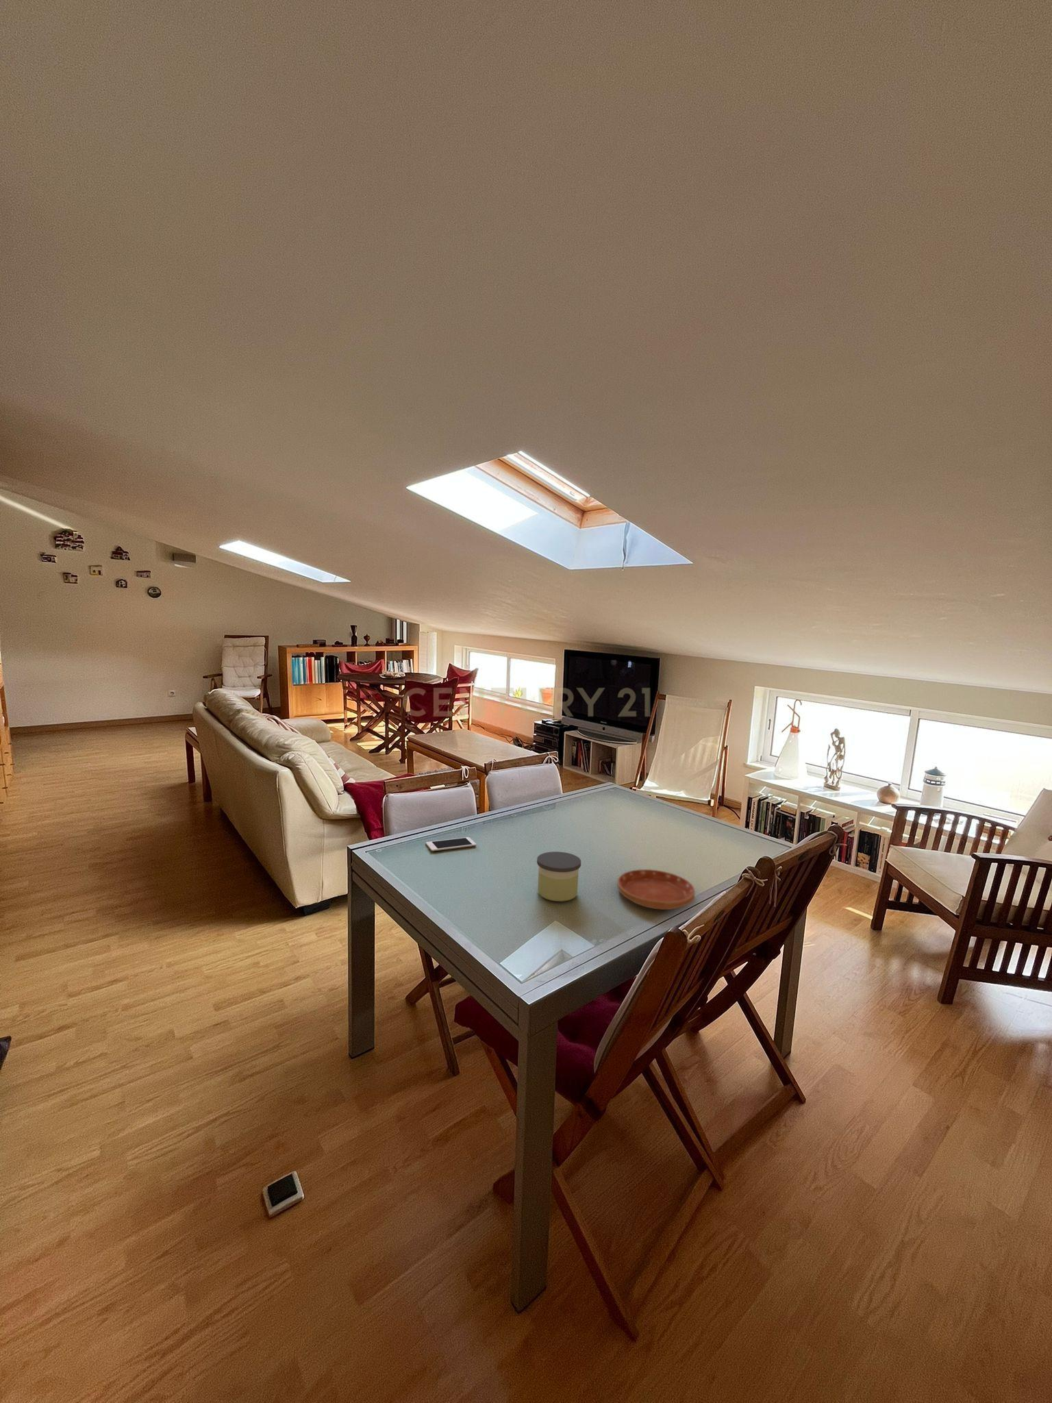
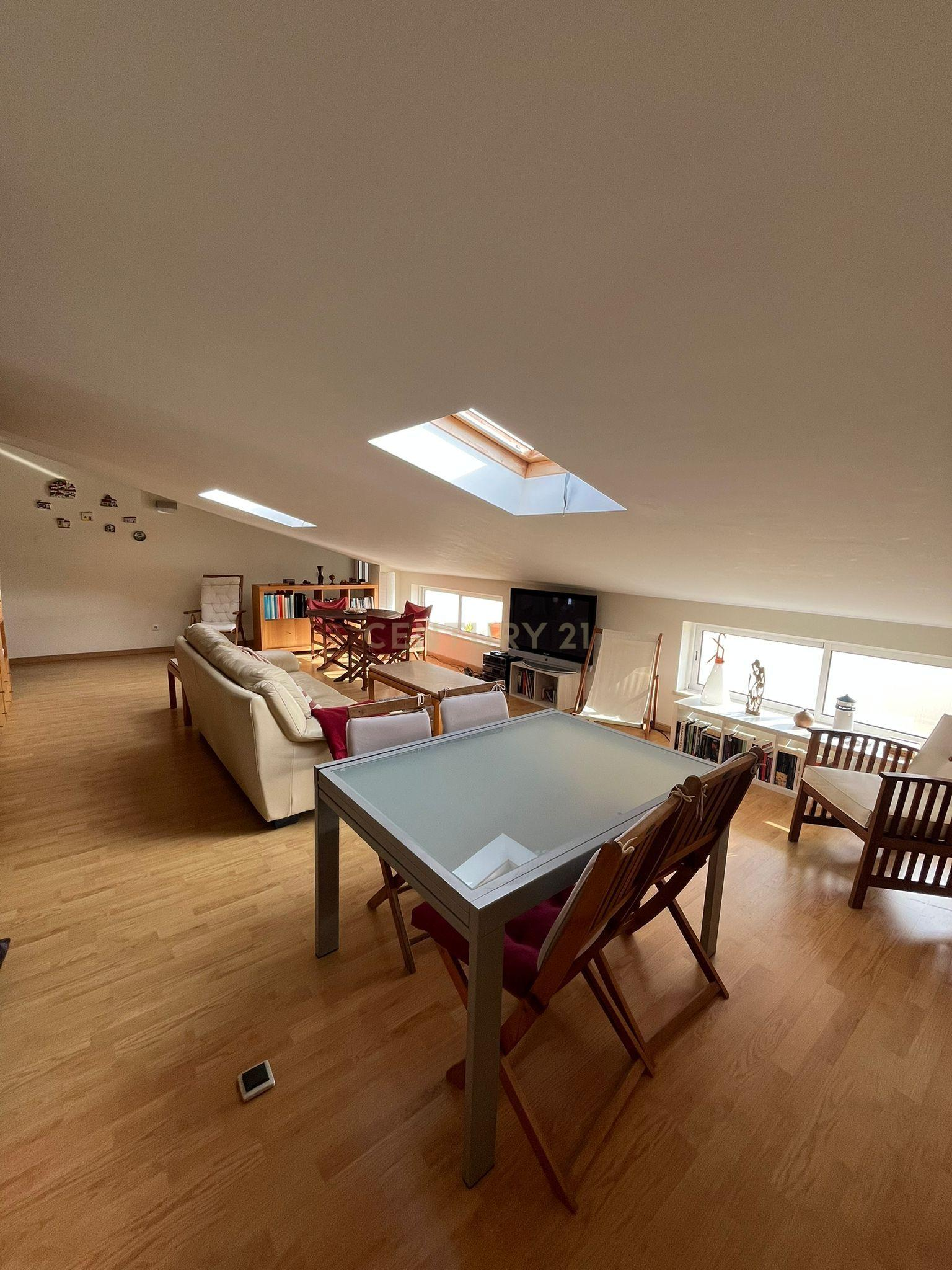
- saucer (655, 890)
- cell phone (451, 843)
- candle (558, 876)
